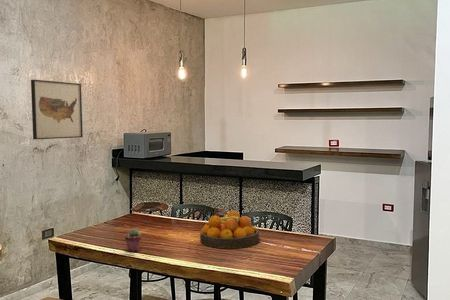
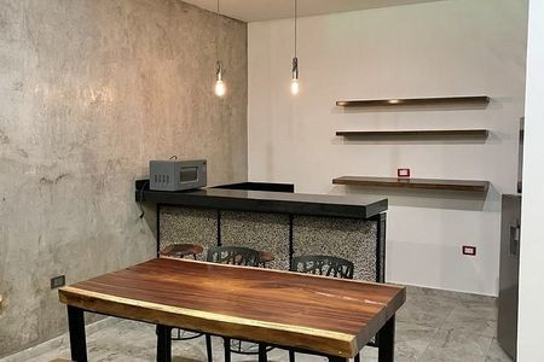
- wall art (58, 110)
- fruit bowl (229, 227)
- potted succulent (133, 239)
